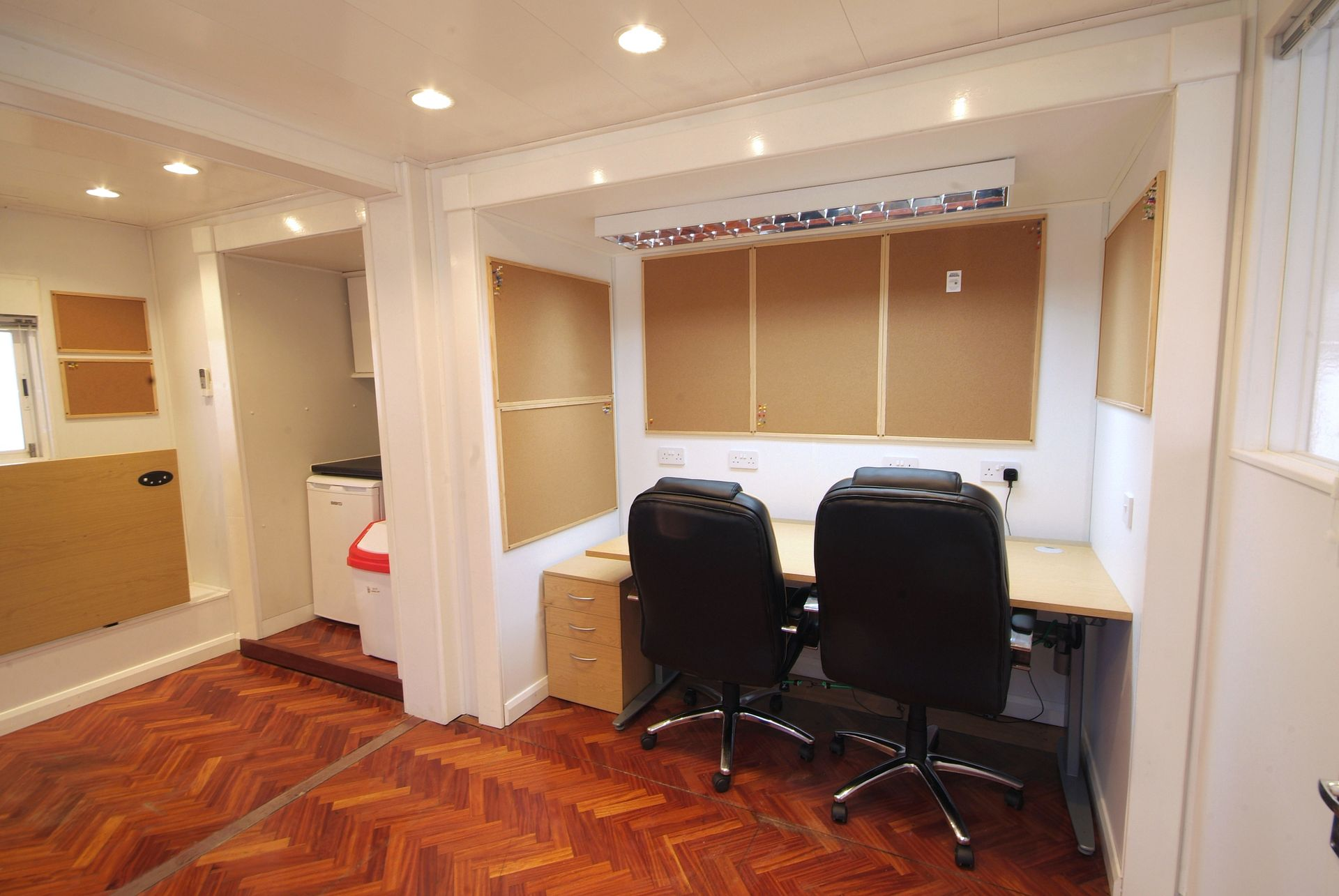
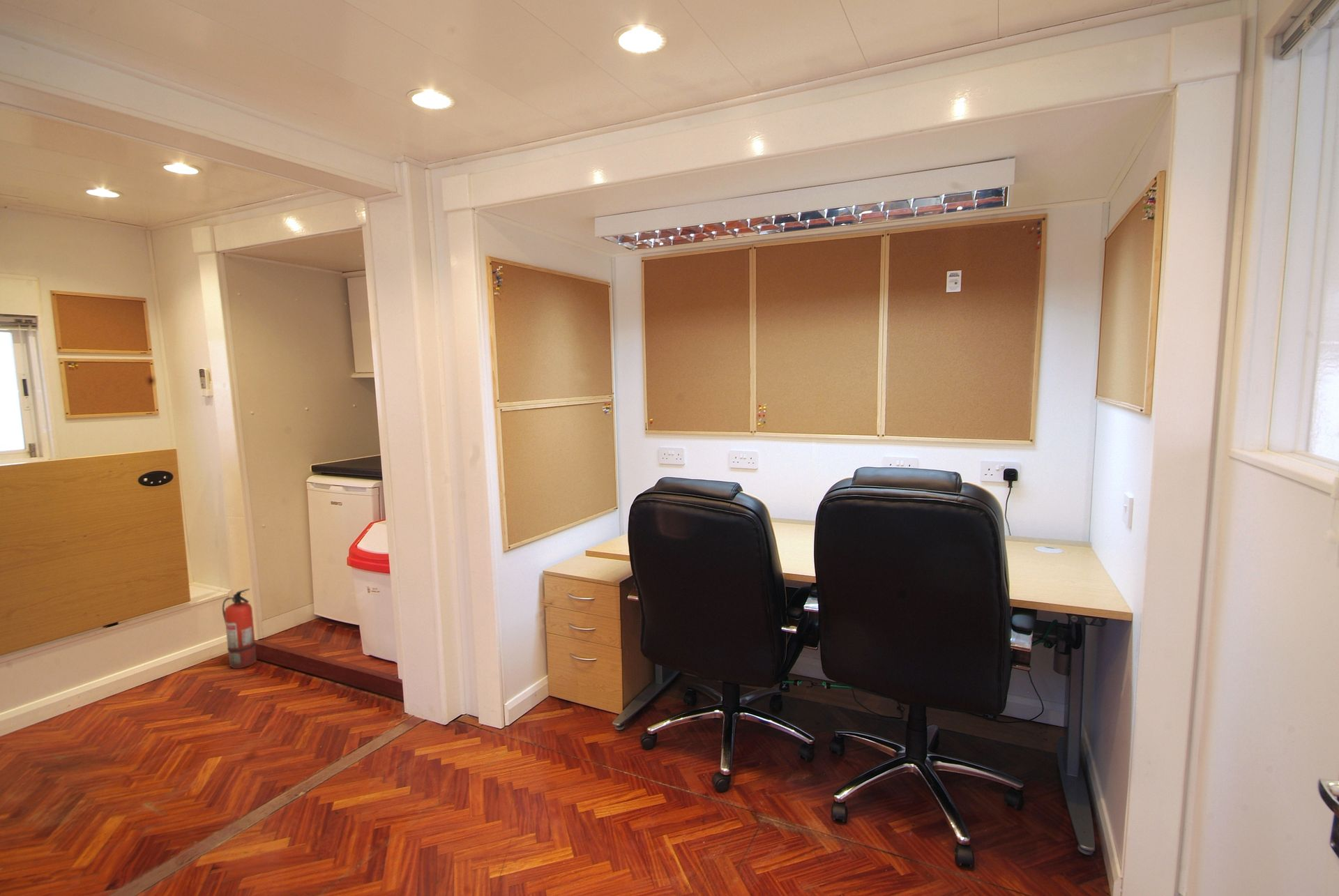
+ fire extinguisher (238, 625)
